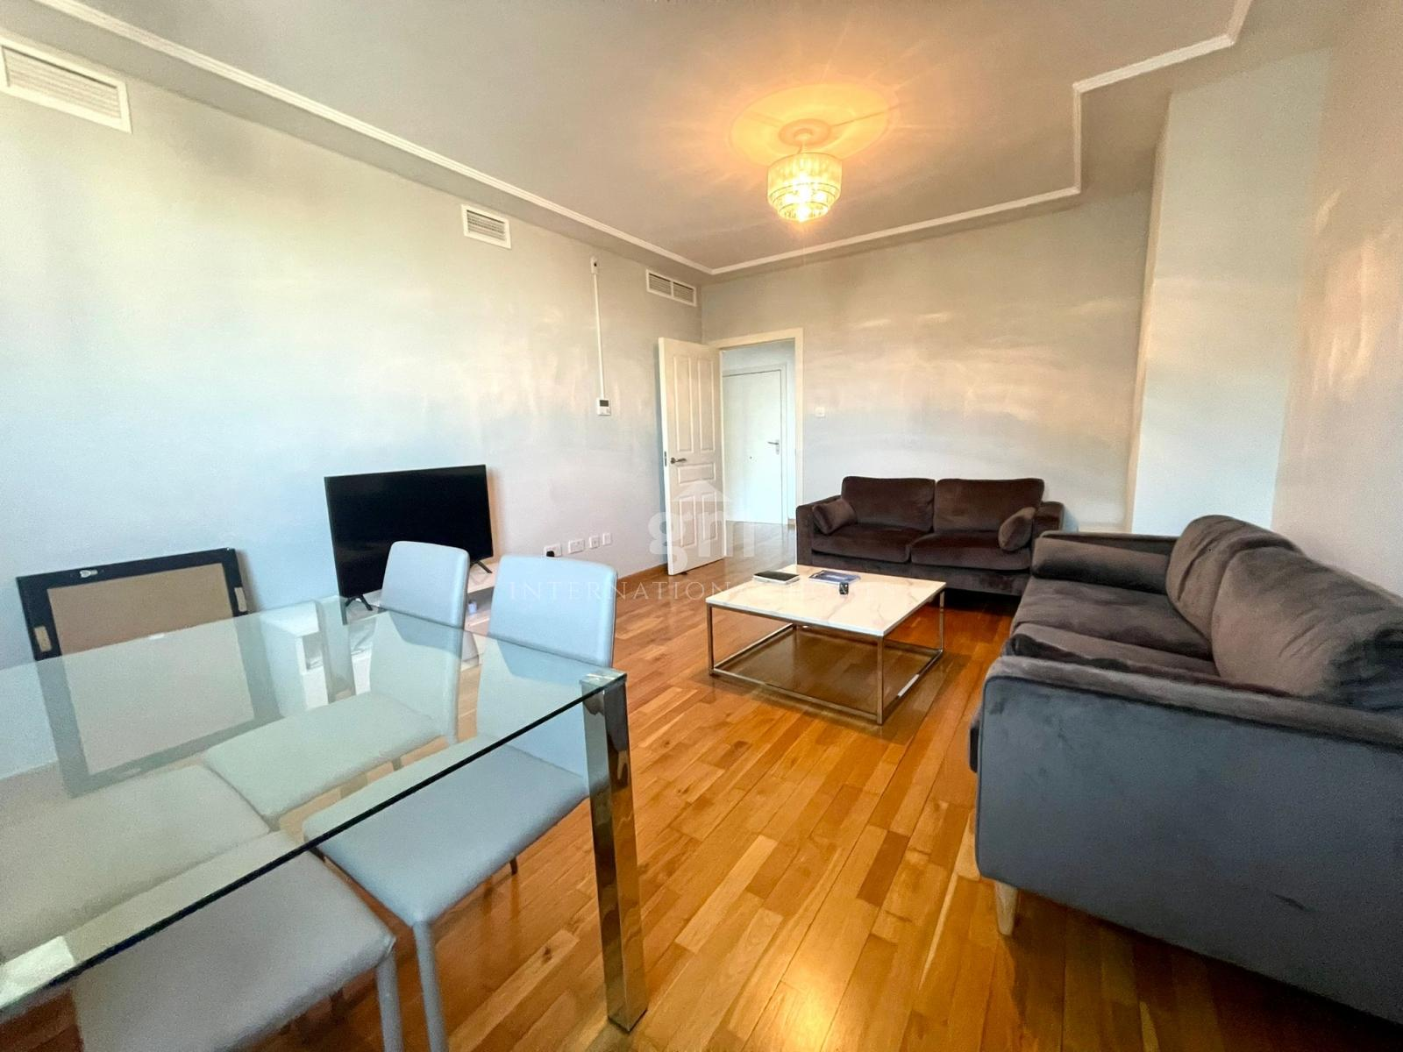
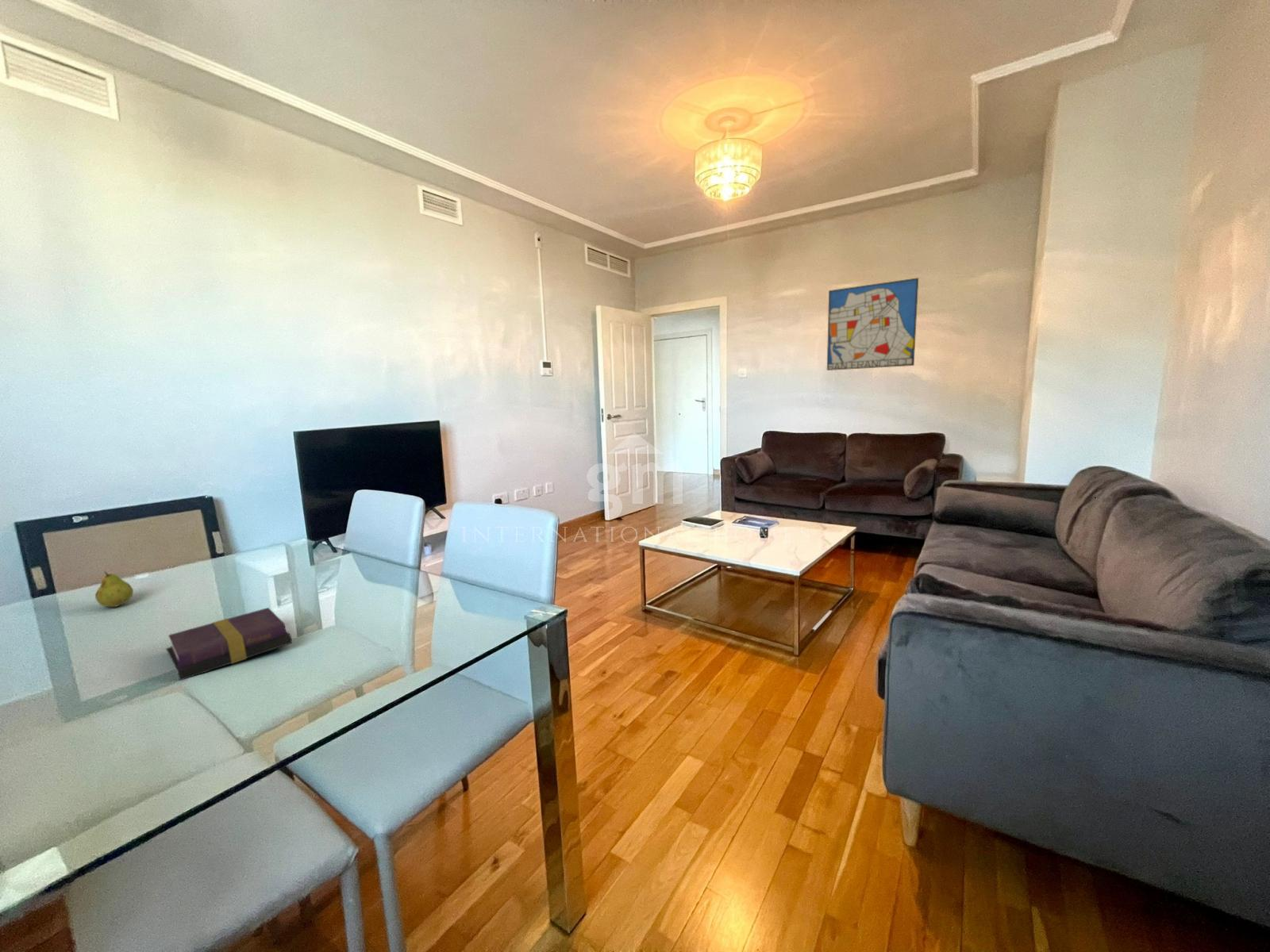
+ fruit (113, 588)
+ wall art (870, 327)
+ book (229, 639)
